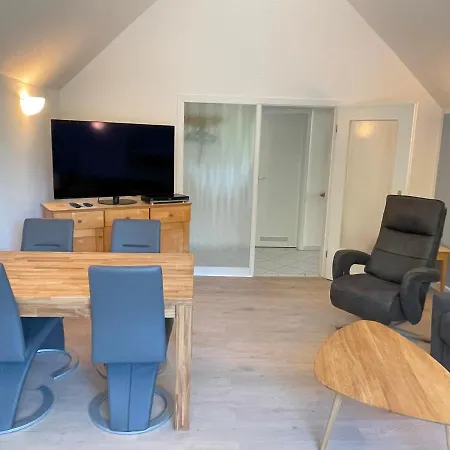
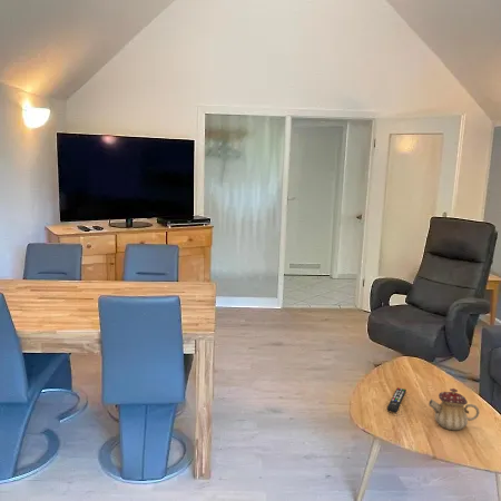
+ remote control (396, 399)
+ teapot (454, 406)
